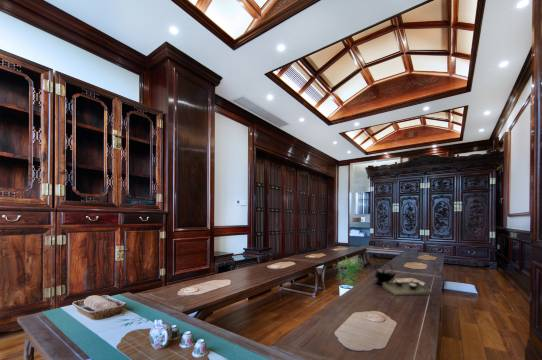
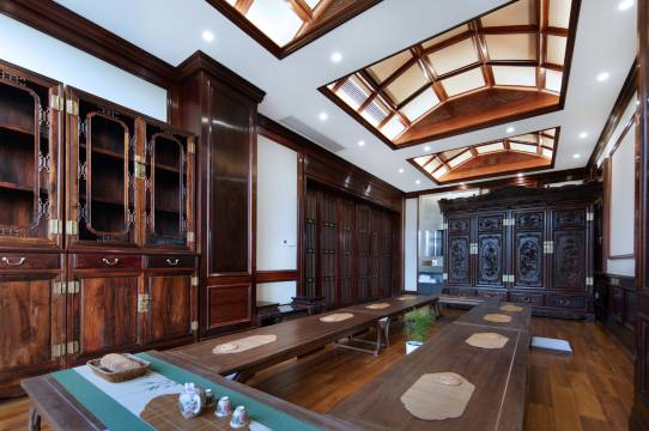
- tea set (400, 280)
